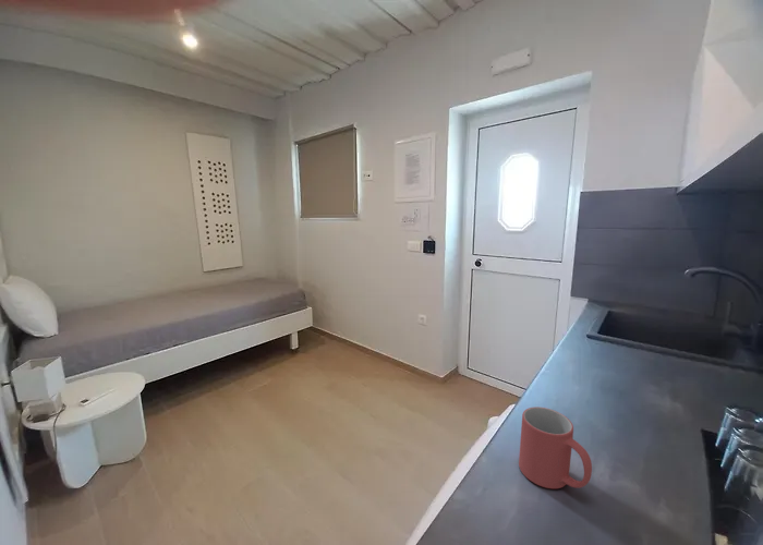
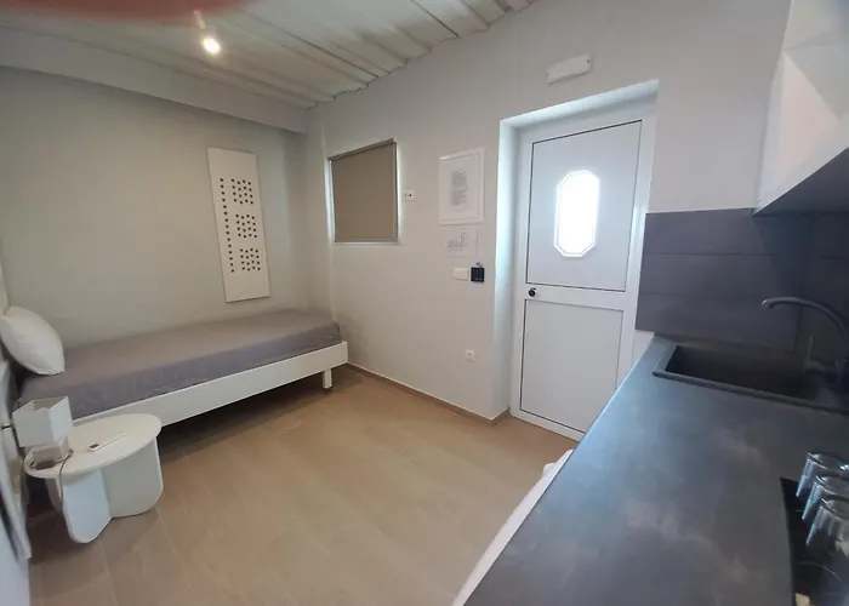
- mug (554, 452)
